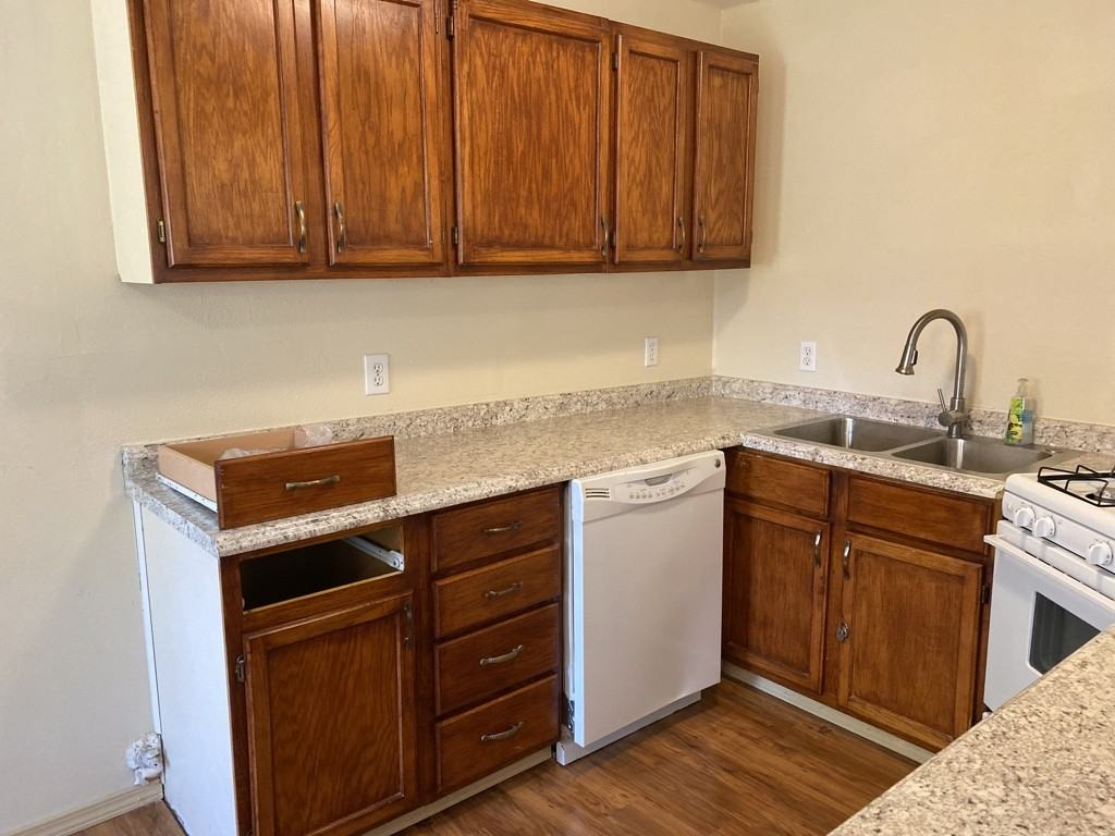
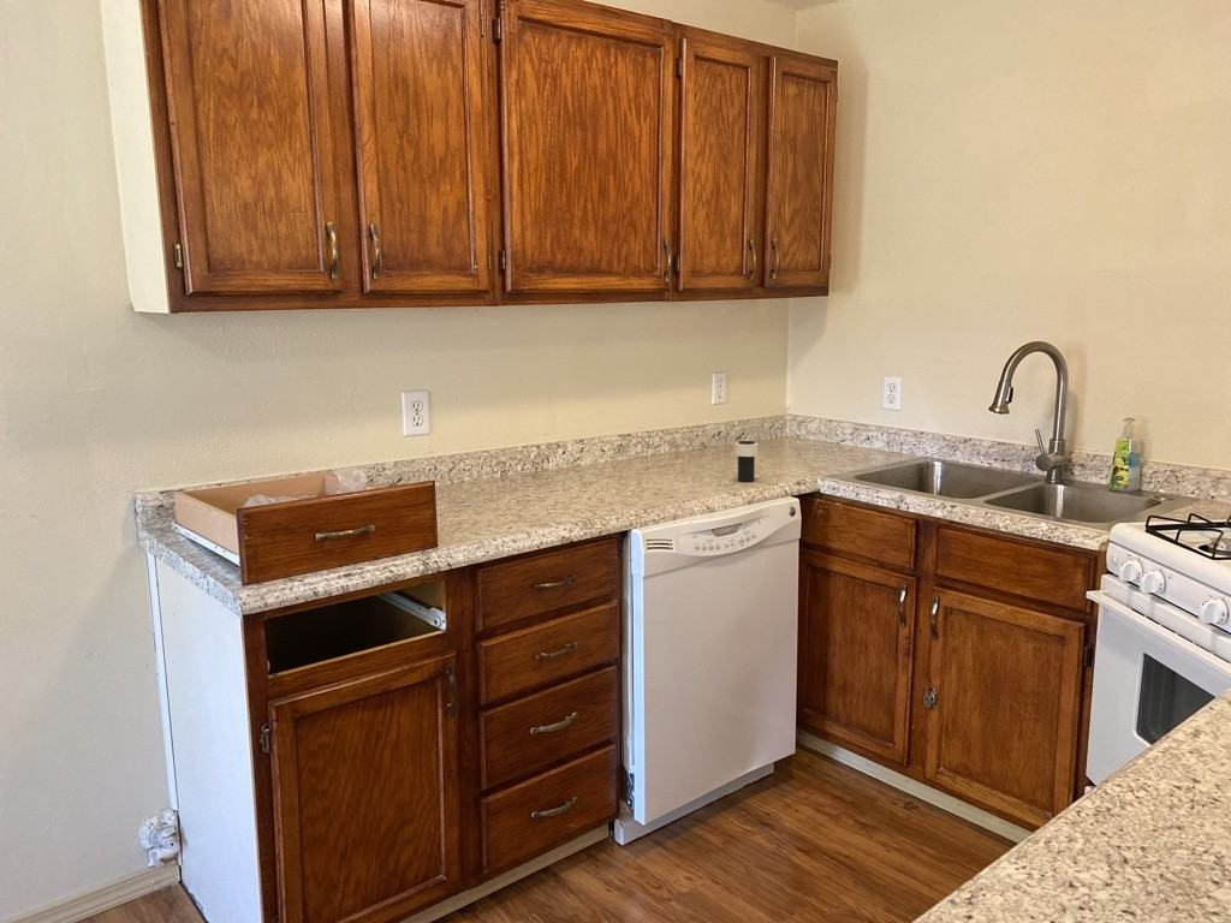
+ cup (745, 460)
